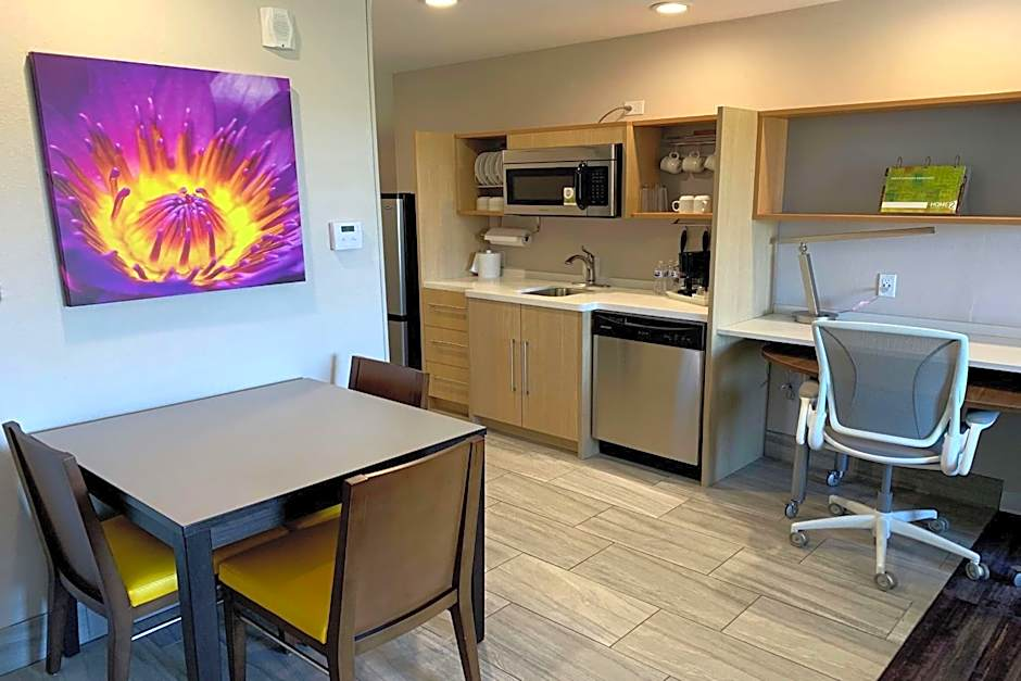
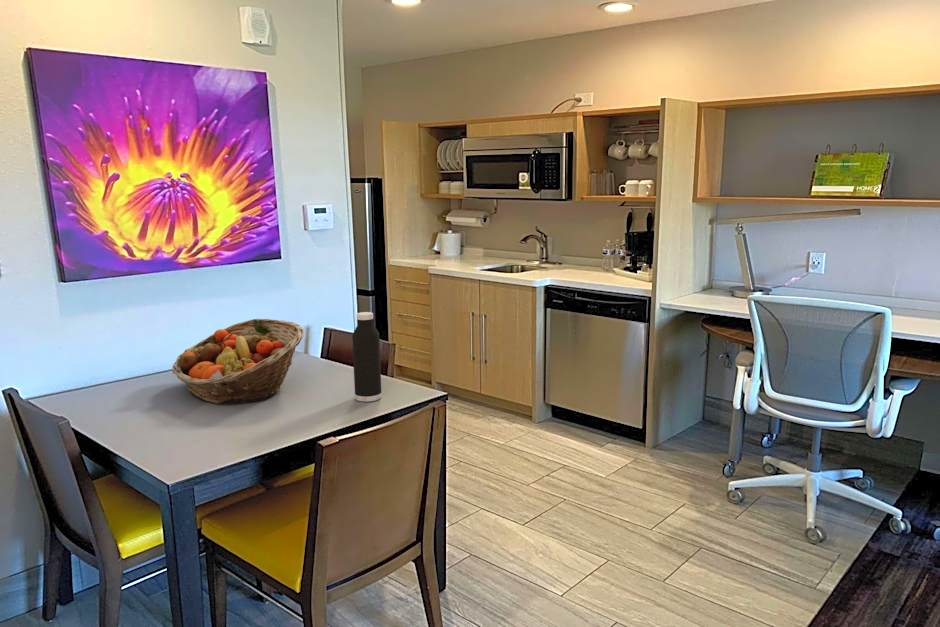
+ water bottle (366, 356)
+ fruit basket (240, 359)
